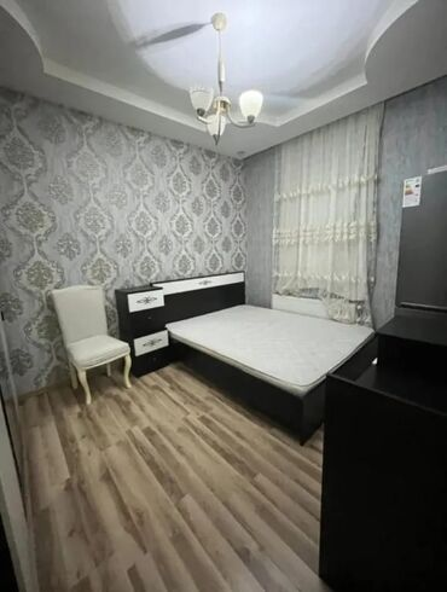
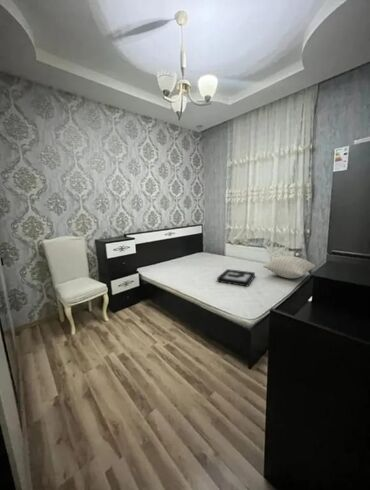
+ pillow (289, 266)
+ decorative tray (236, 277)
